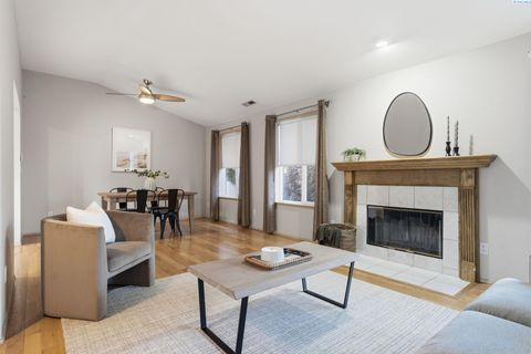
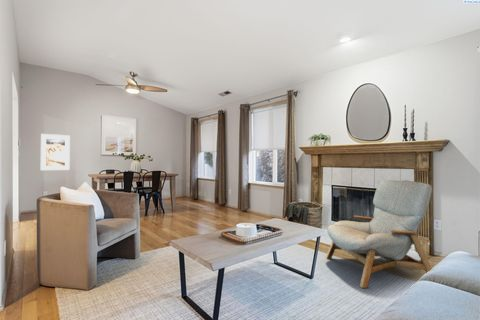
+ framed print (55, 152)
+ armchair (377, 224)
